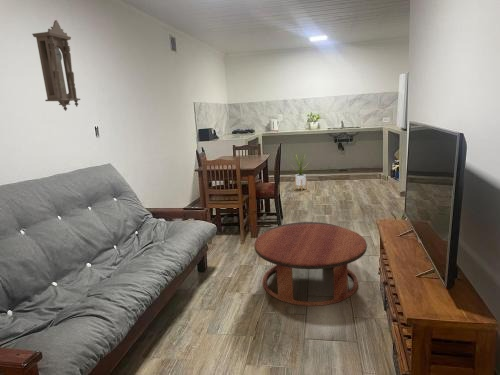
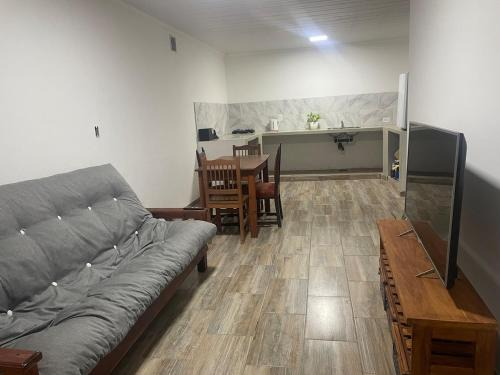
- coffee table (308, 259)
- house plant (300, 170)
- pendulum clock (57, 67)
